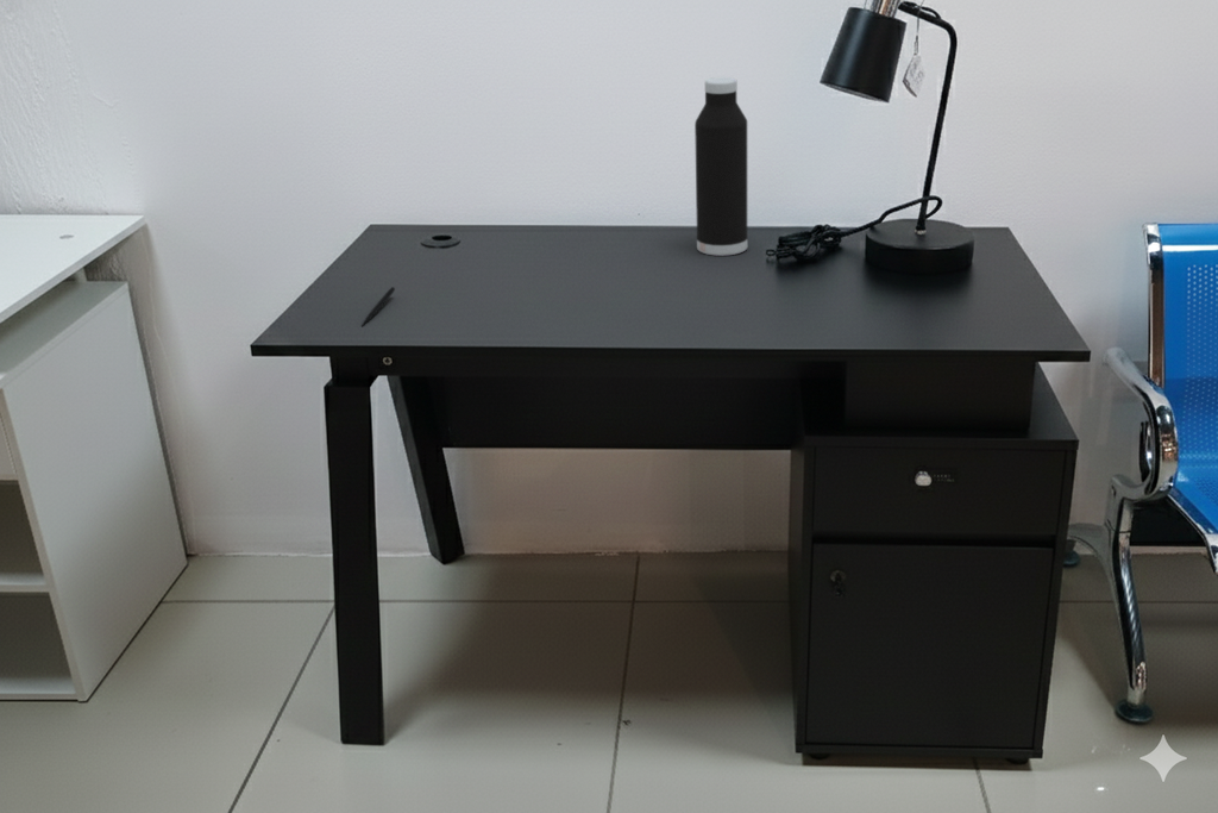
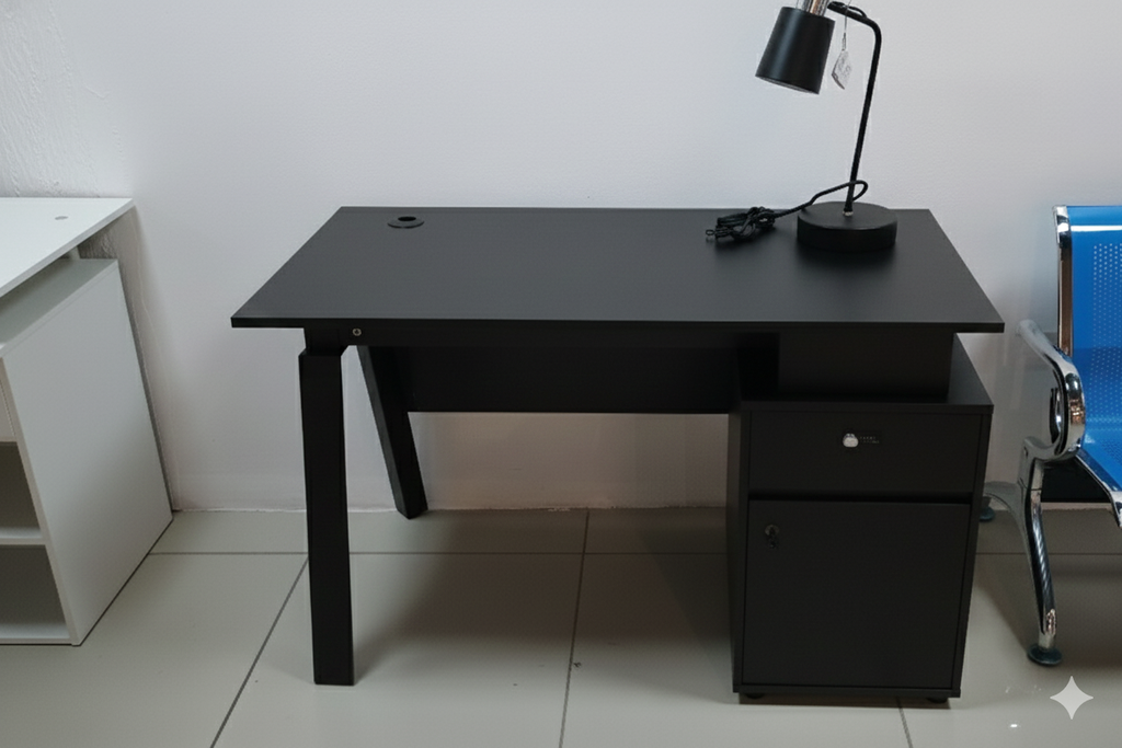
- pen (377, 306)
- water bottle (721, 165)
